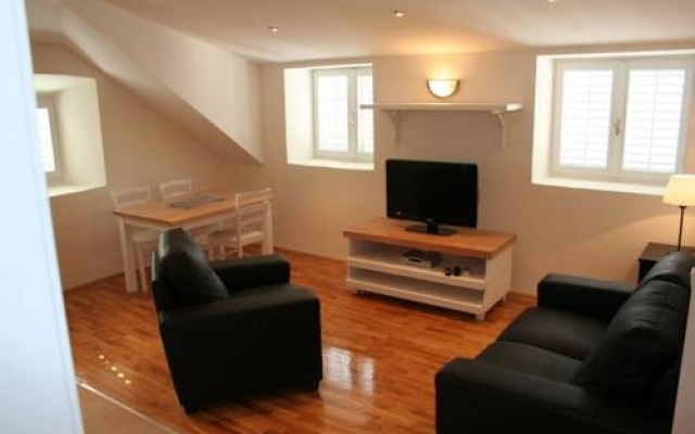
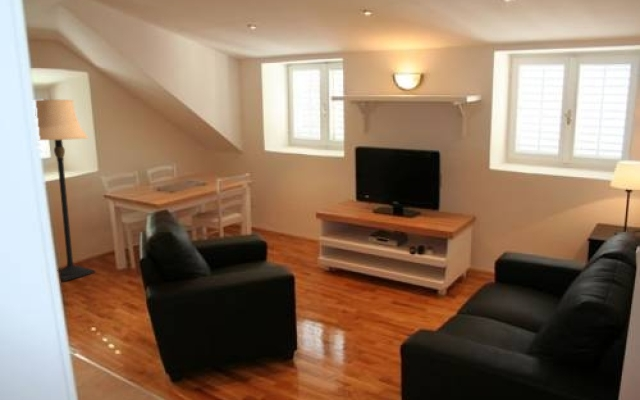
+ lamp (63, 189)
